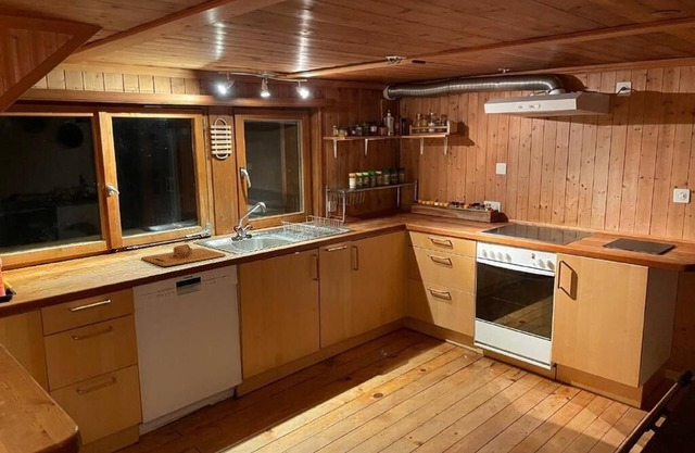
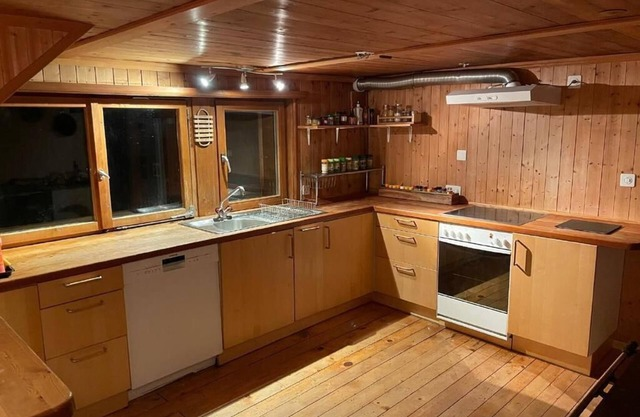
- cutting board (184, 251)
